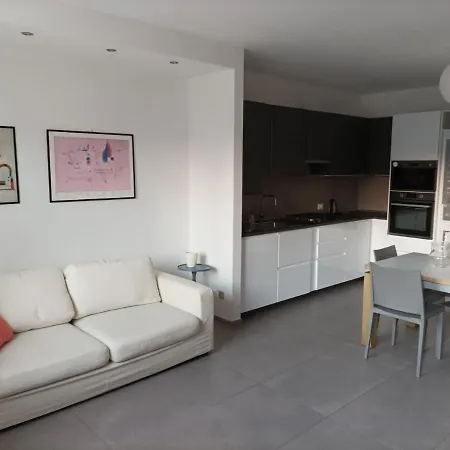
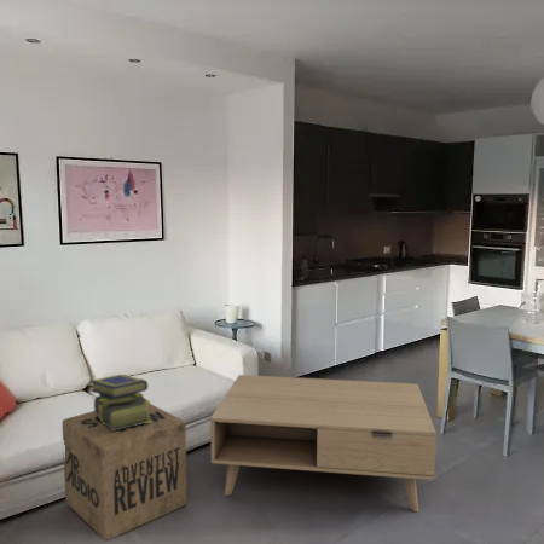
+ coffee table (323, 439)
+ cardboard box (125, 462)
+ stack of books (118, 398)
